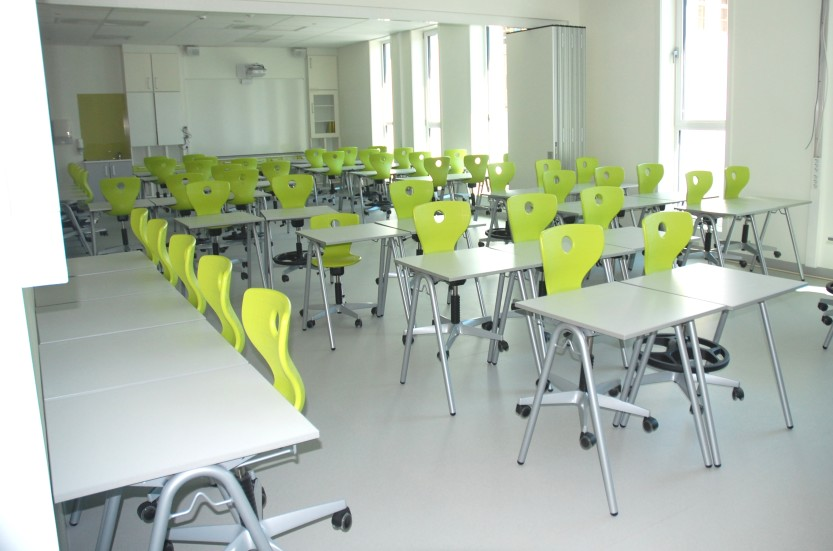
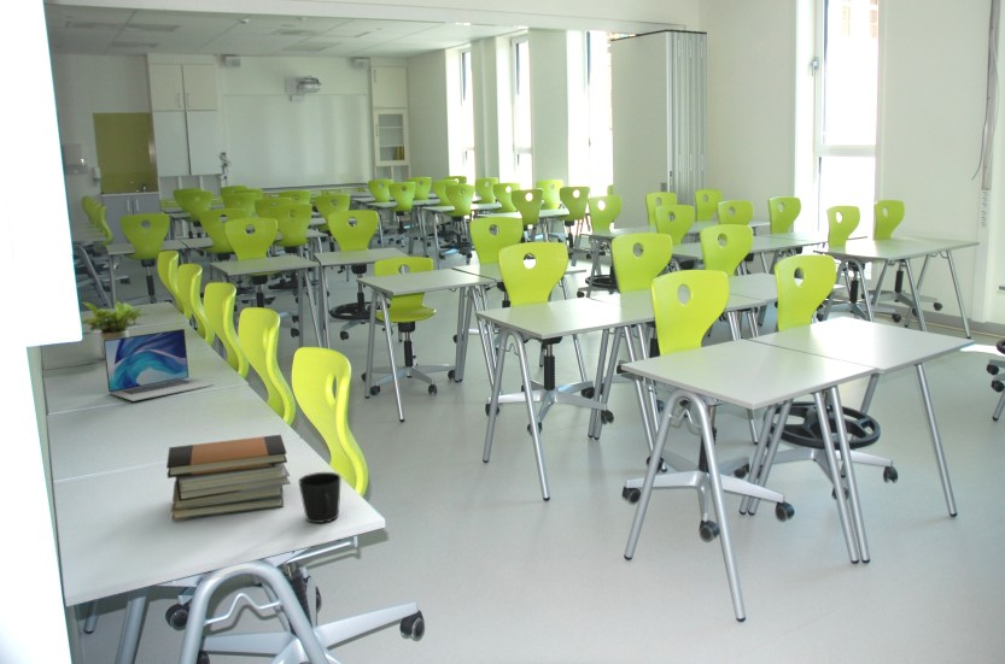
+ cup (322, 499)
+ book stack (229, 476)
+ laptop (159, 363)
+ potted plant (115, 328)
